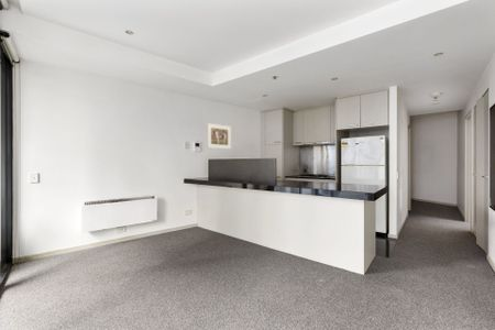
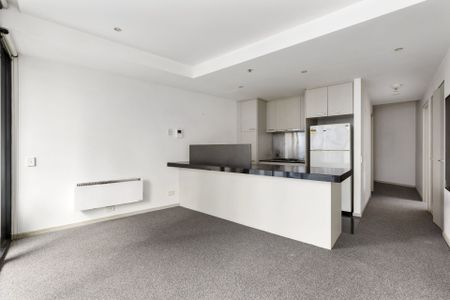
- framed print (219, 136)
